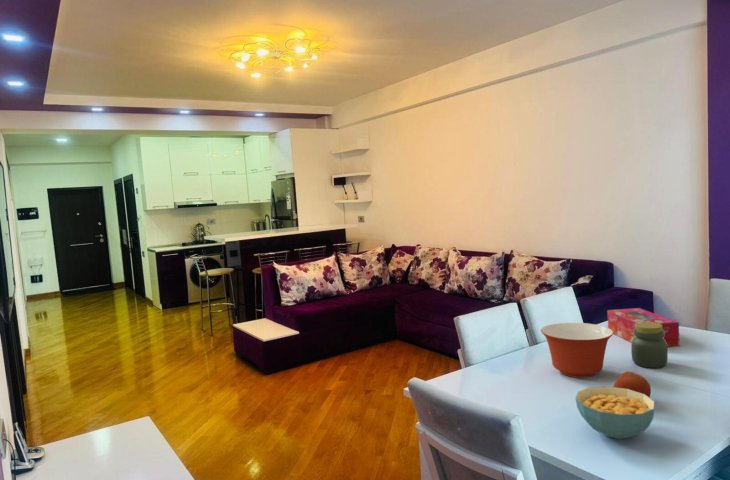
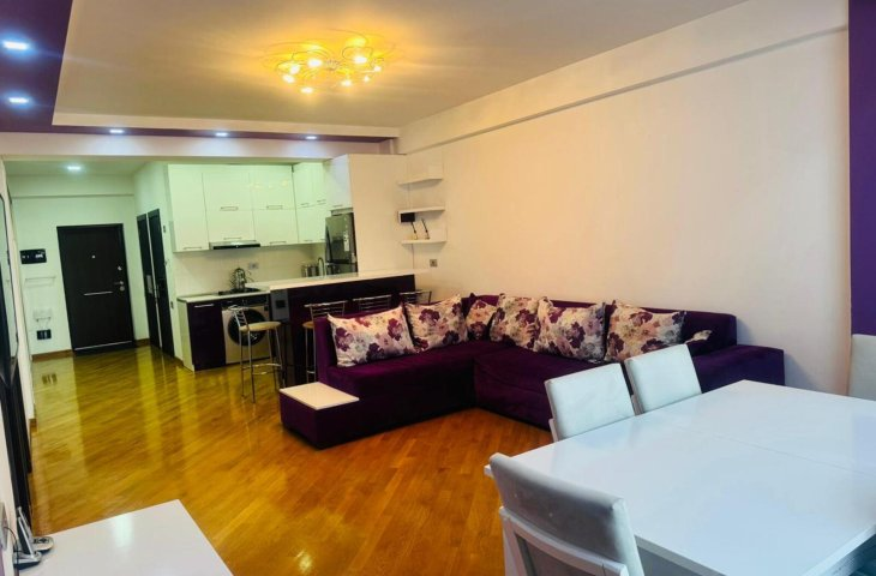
- jar (649, 344)
- fruit (632, 388)
- tissue box (640, 322)
- mixing bowl (576, 351)
- cereal bowl (614, 416)
